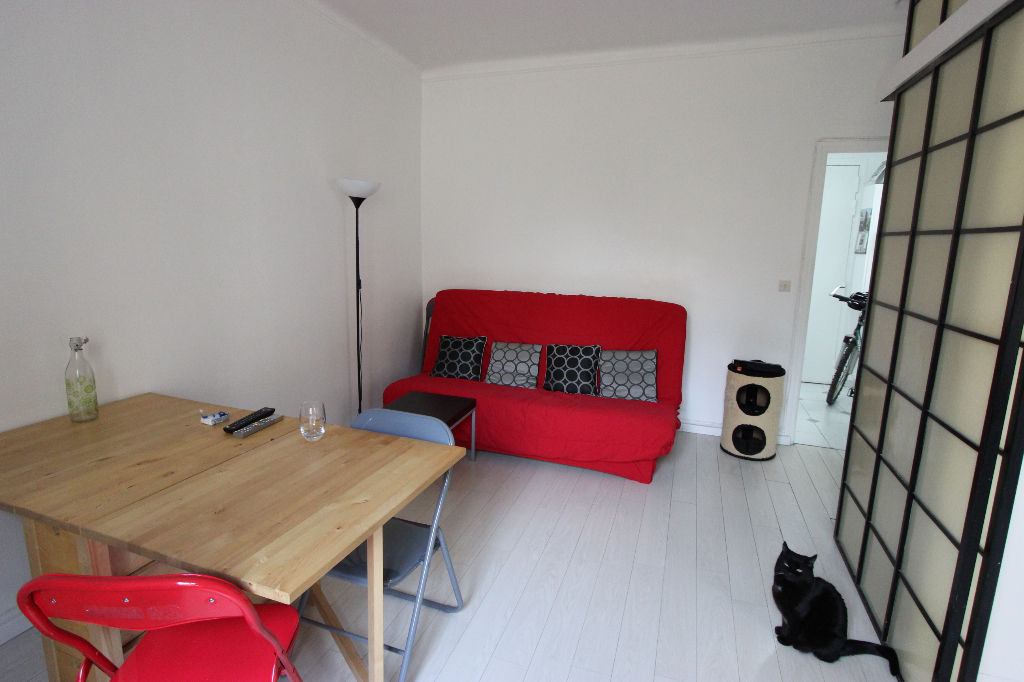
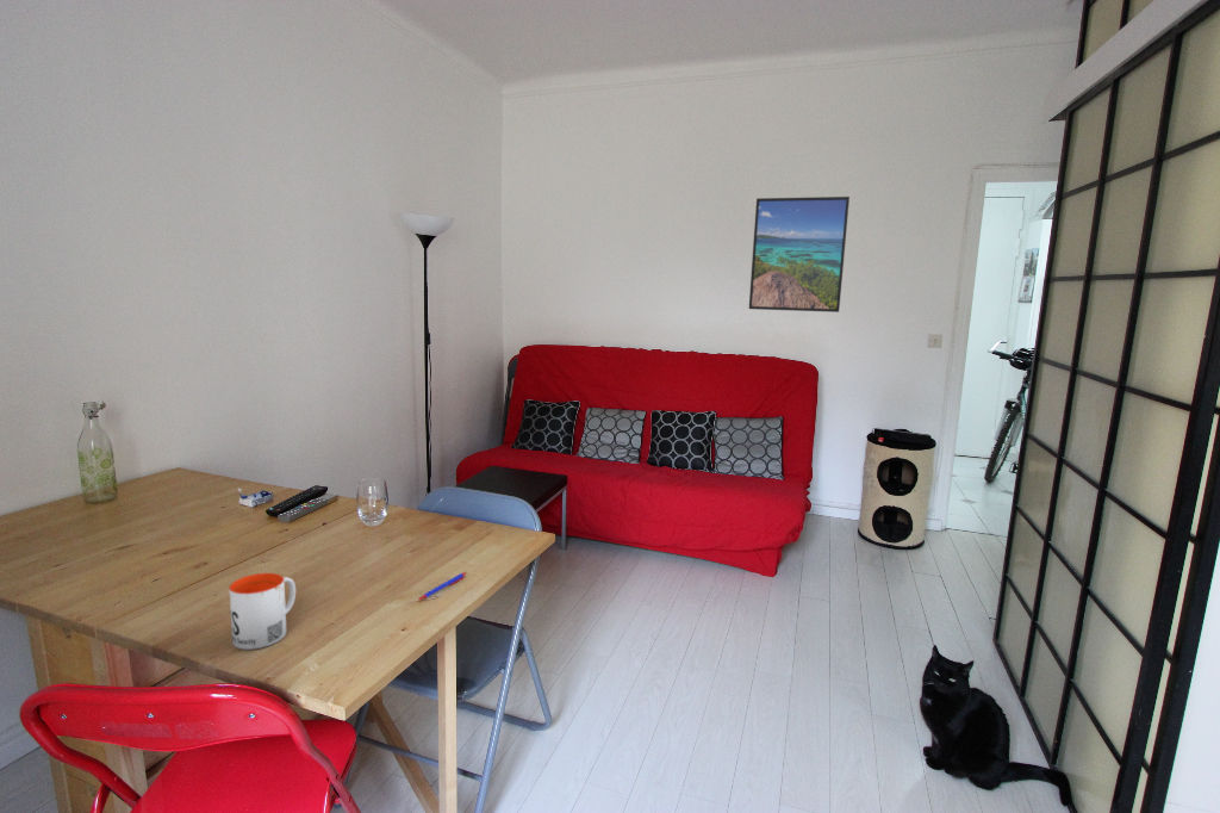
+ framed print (797, 254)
+ mug (267, 604)
+ pen (442, 585)
